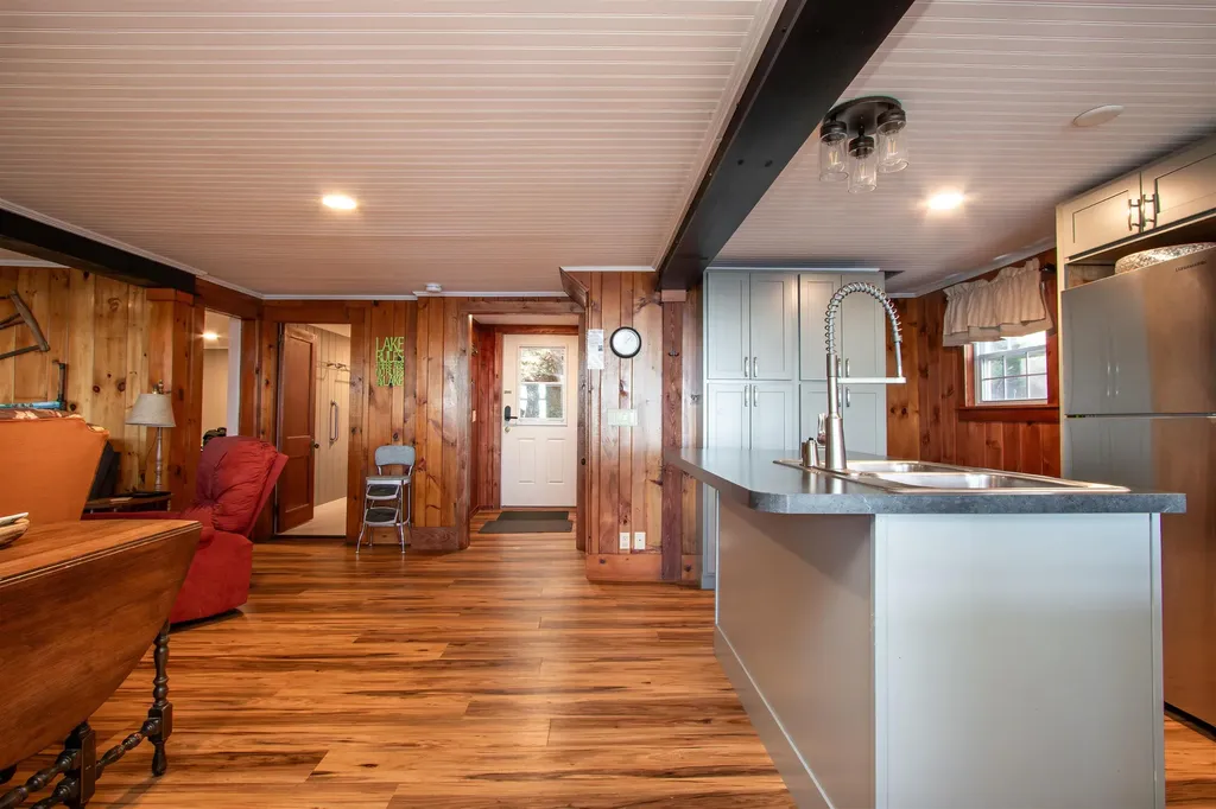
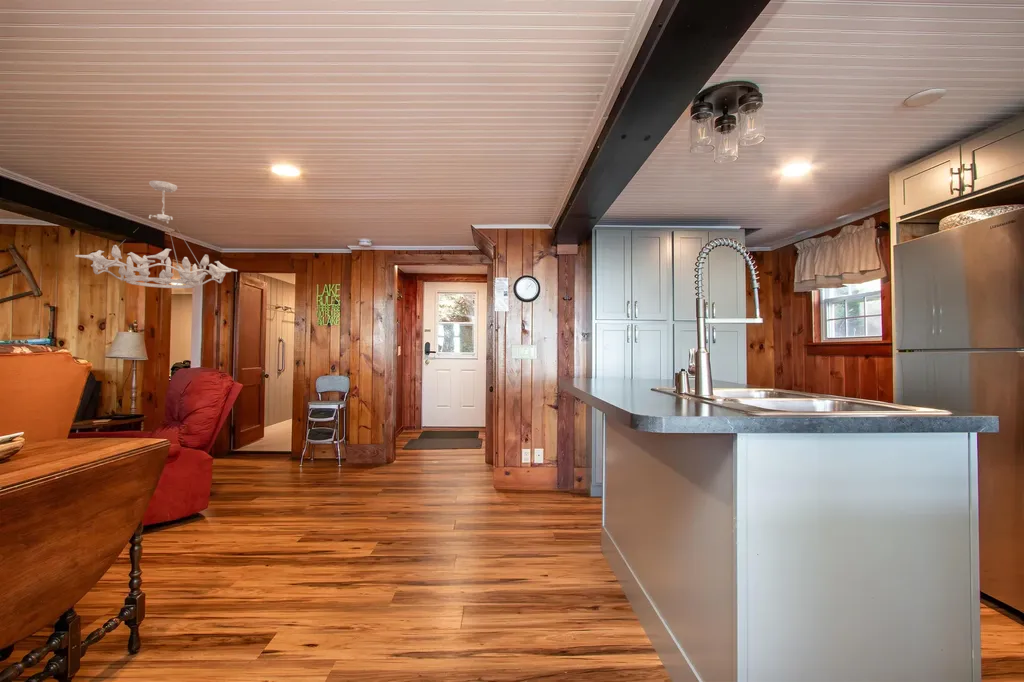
+ chandelier (170, 234)
